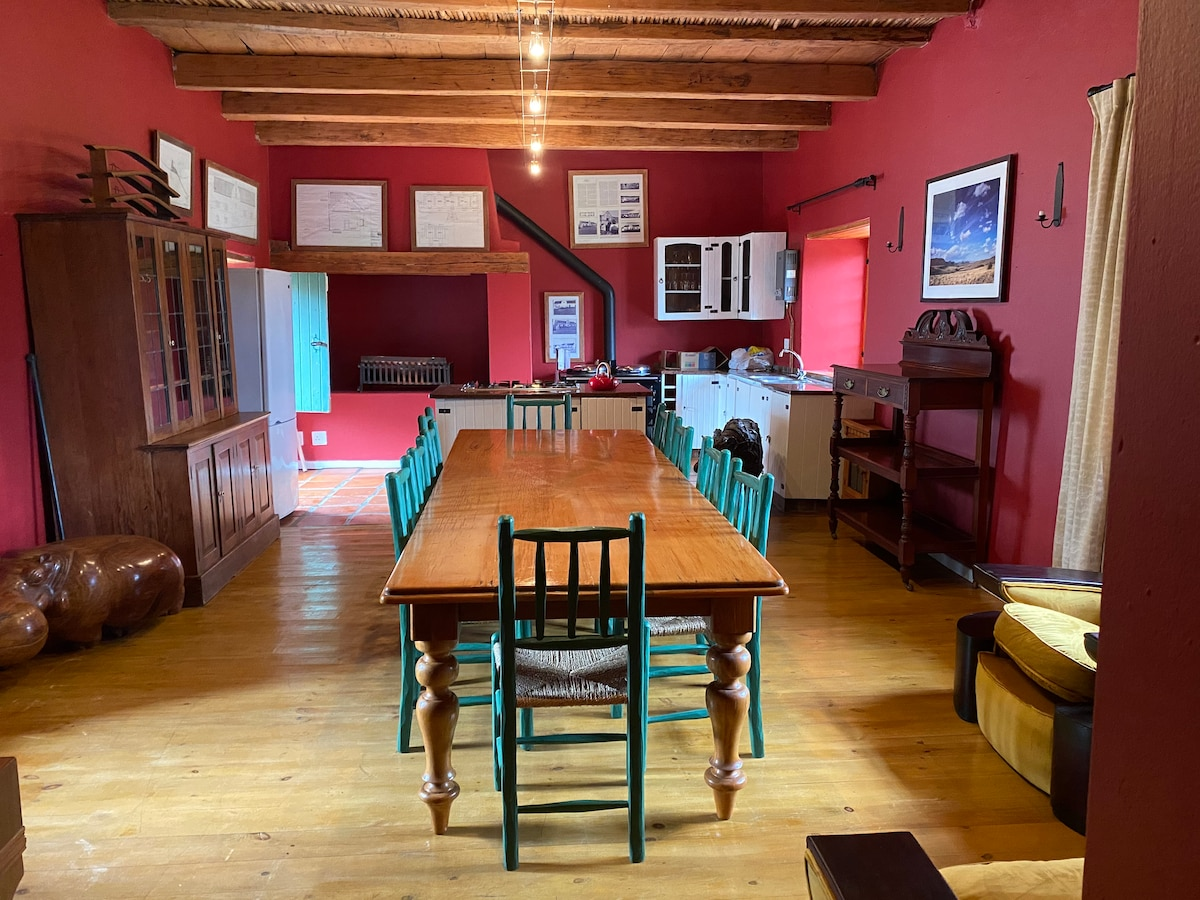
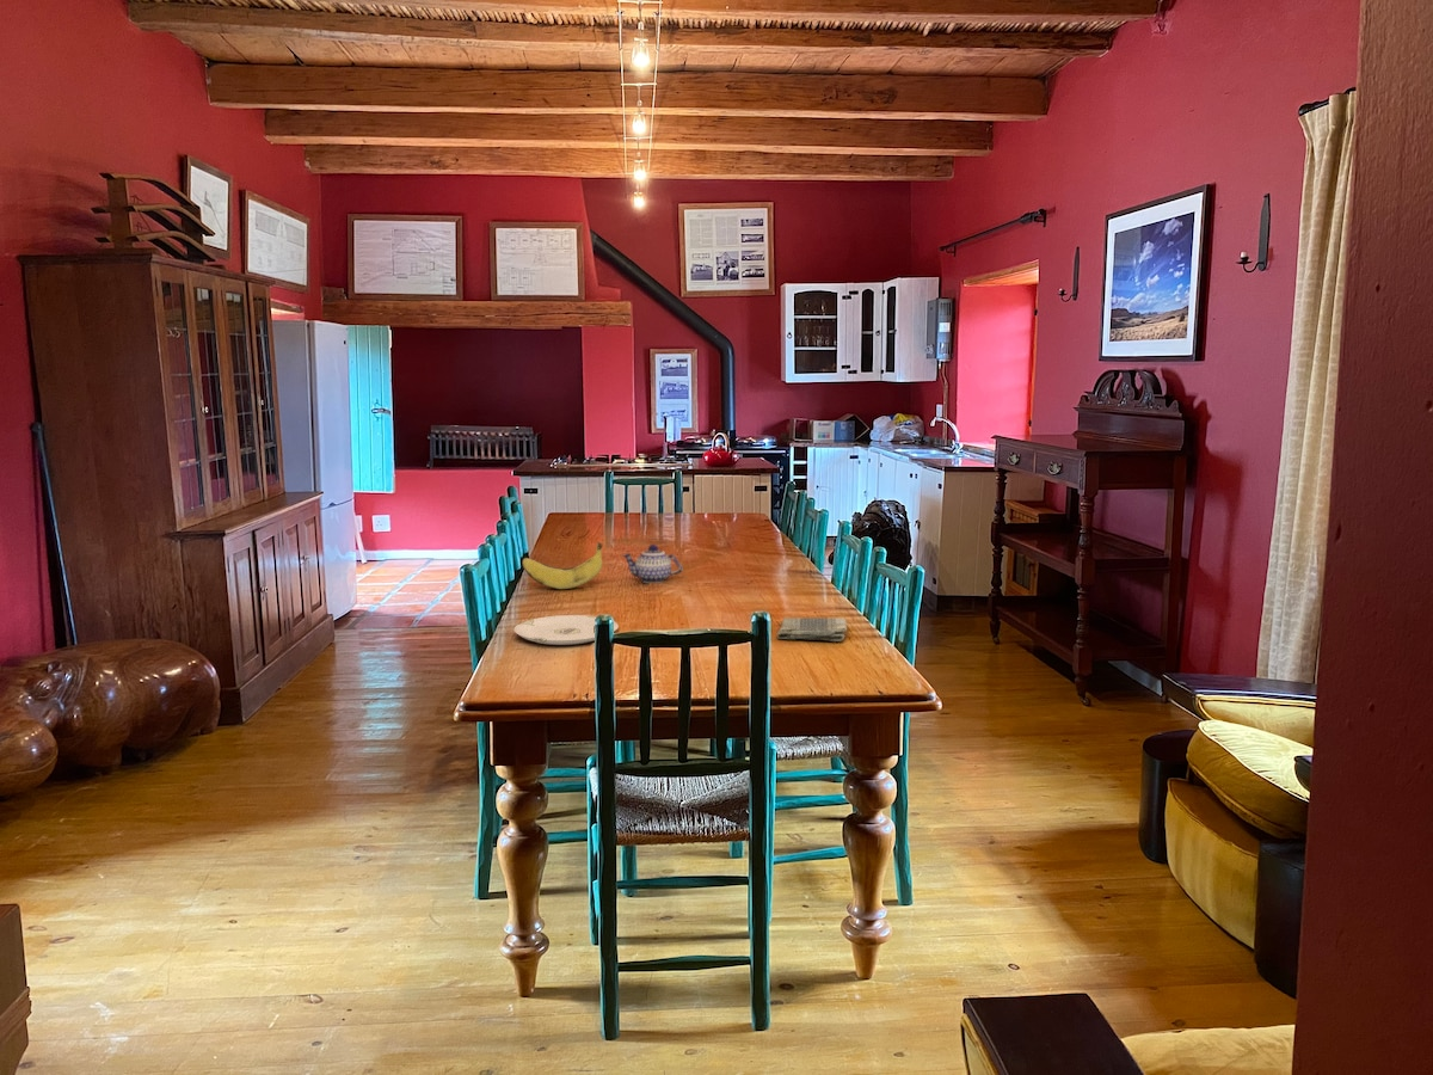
+ dish towel (812, 626)
+ teapot (652, 563)
+ plate (566, 631)
+ banana (562, 569)
